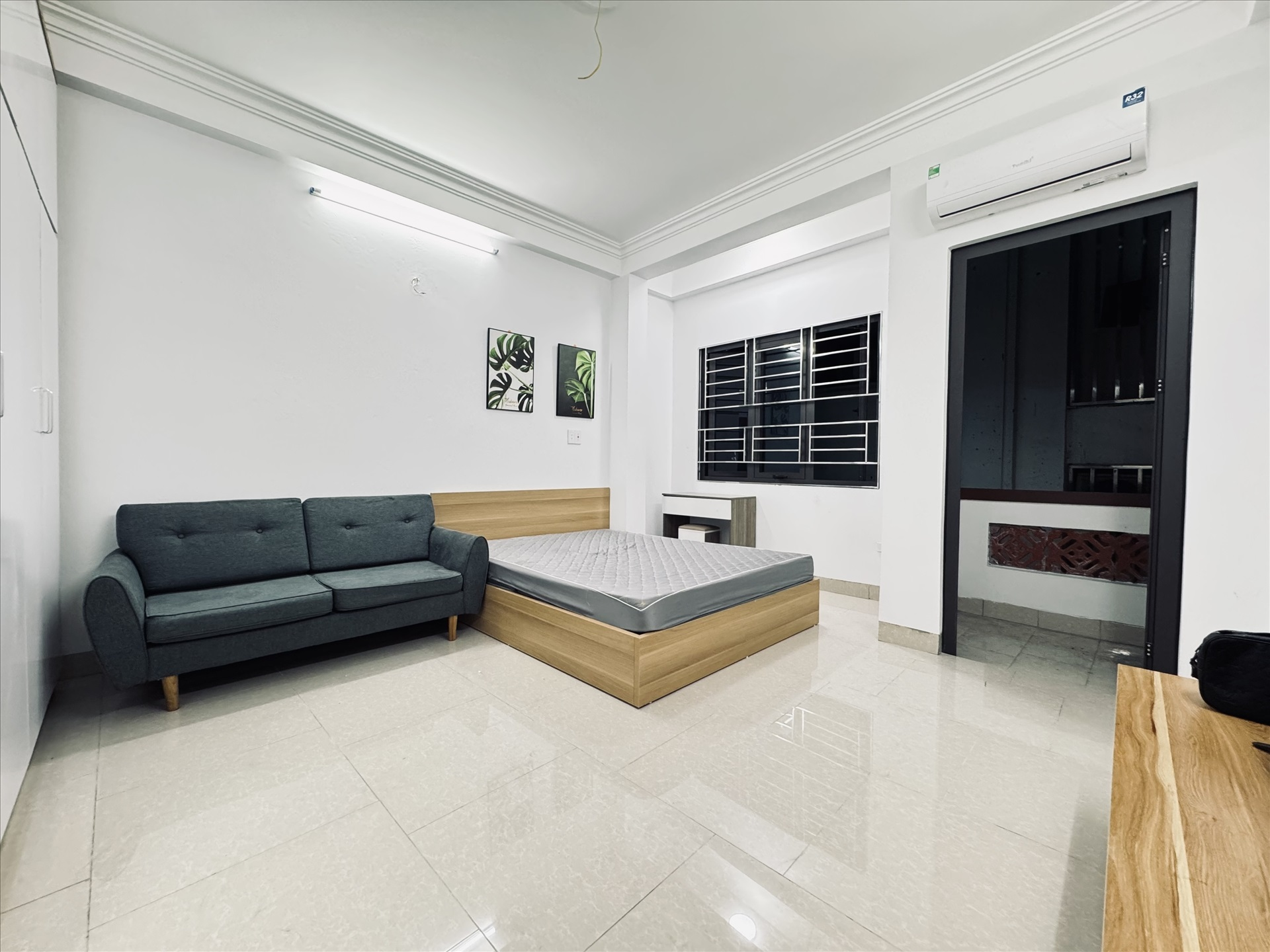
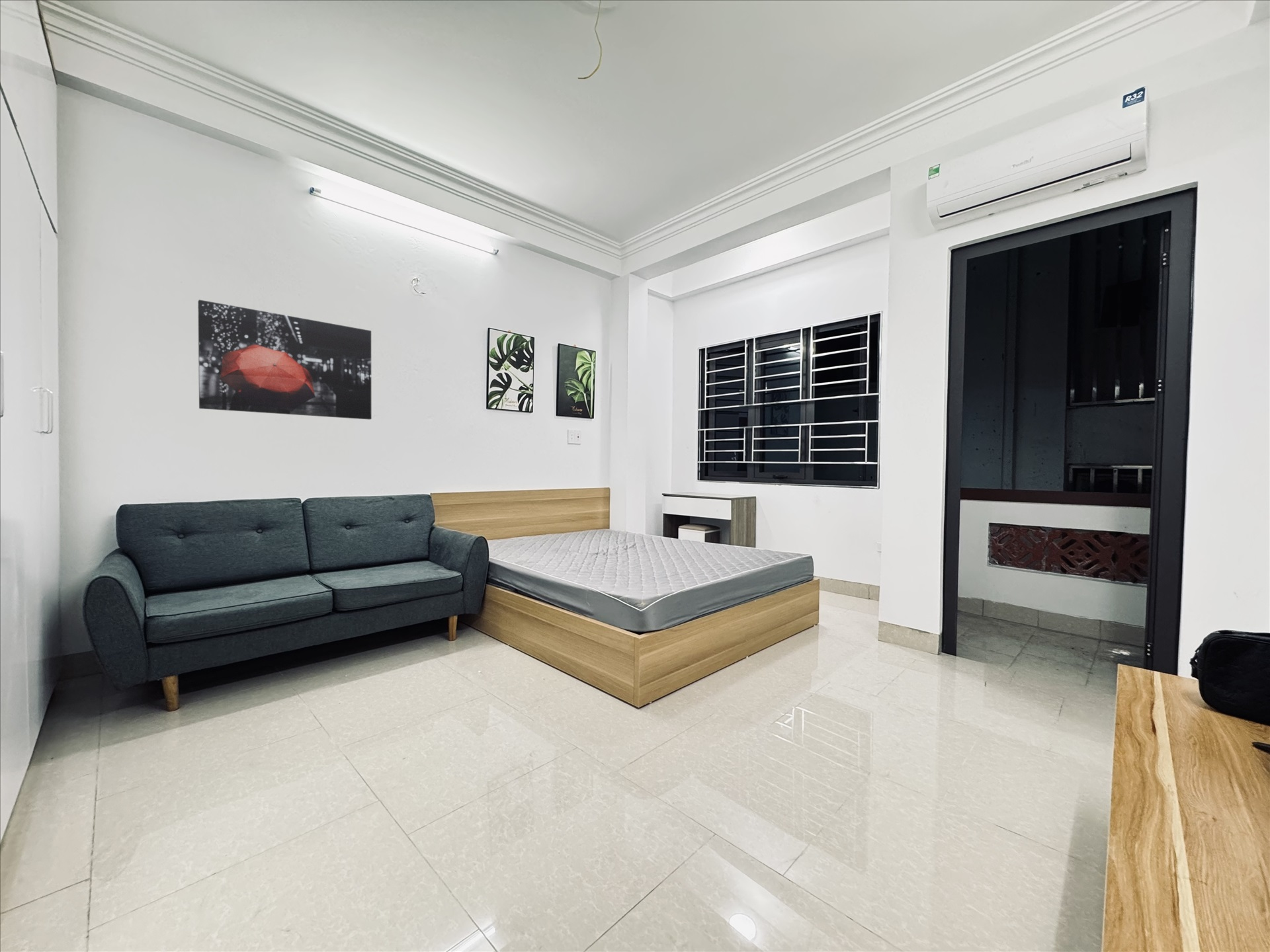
+ wall art (293, 366)
